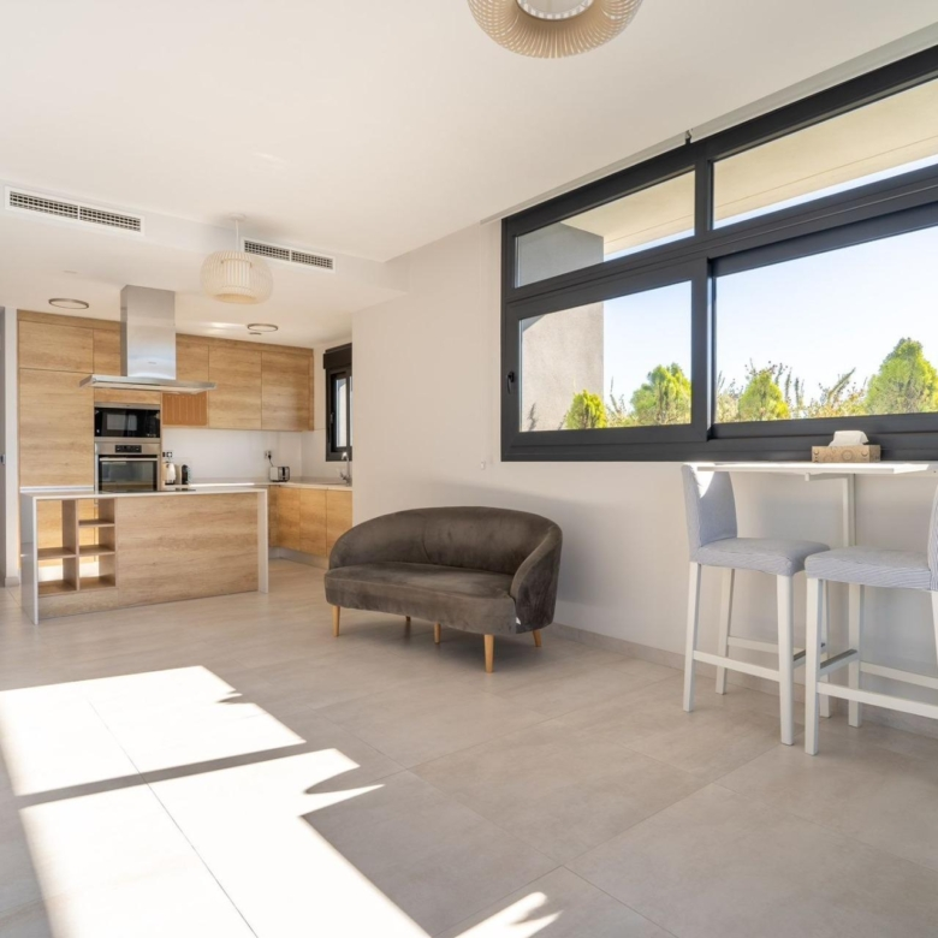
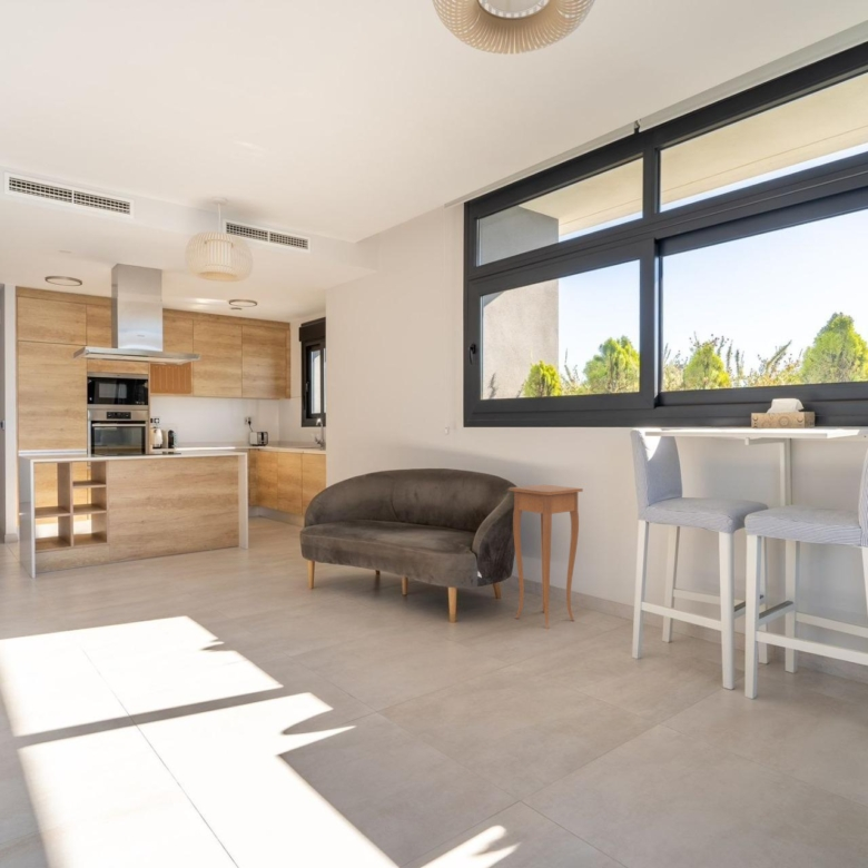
+ side table (545, 553)
